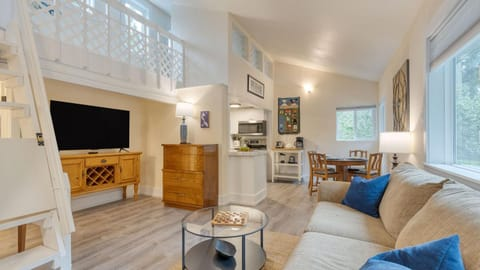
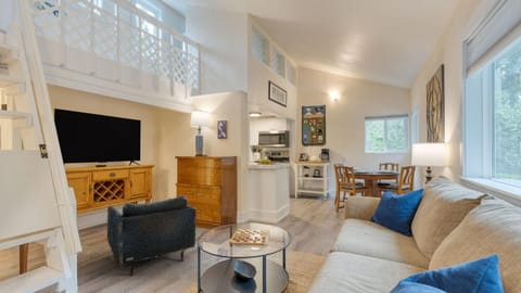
+ armchair (150, 226)
